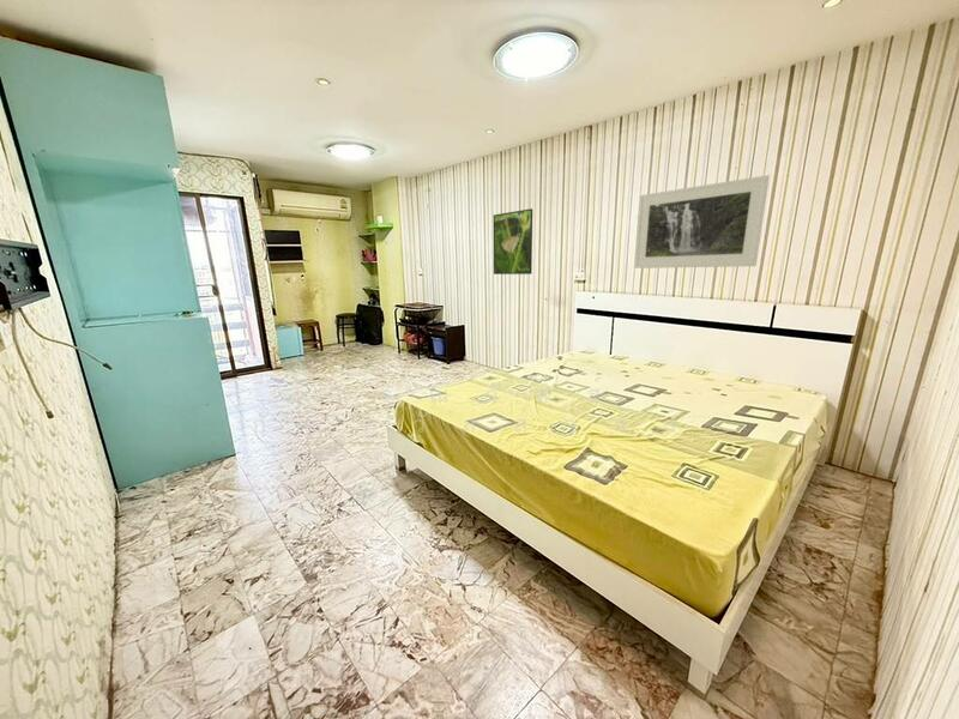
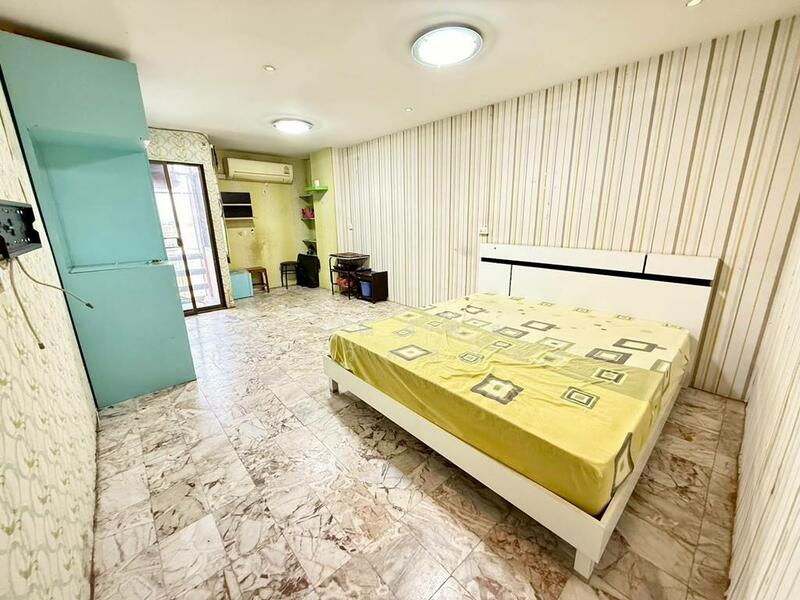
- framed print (512, 243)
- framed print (693, 228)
